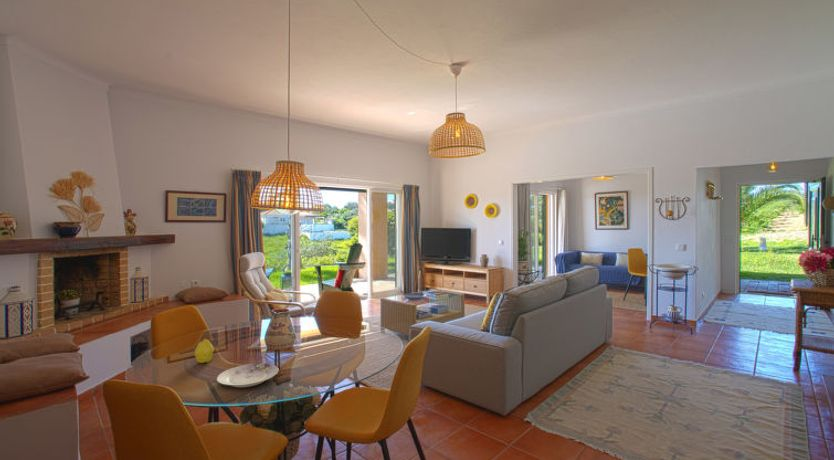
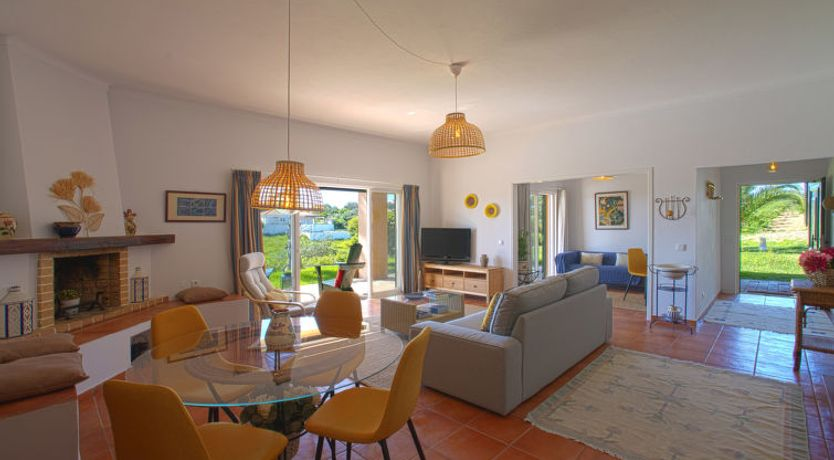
- plate (248, 376)
- fruit (204, 350)
